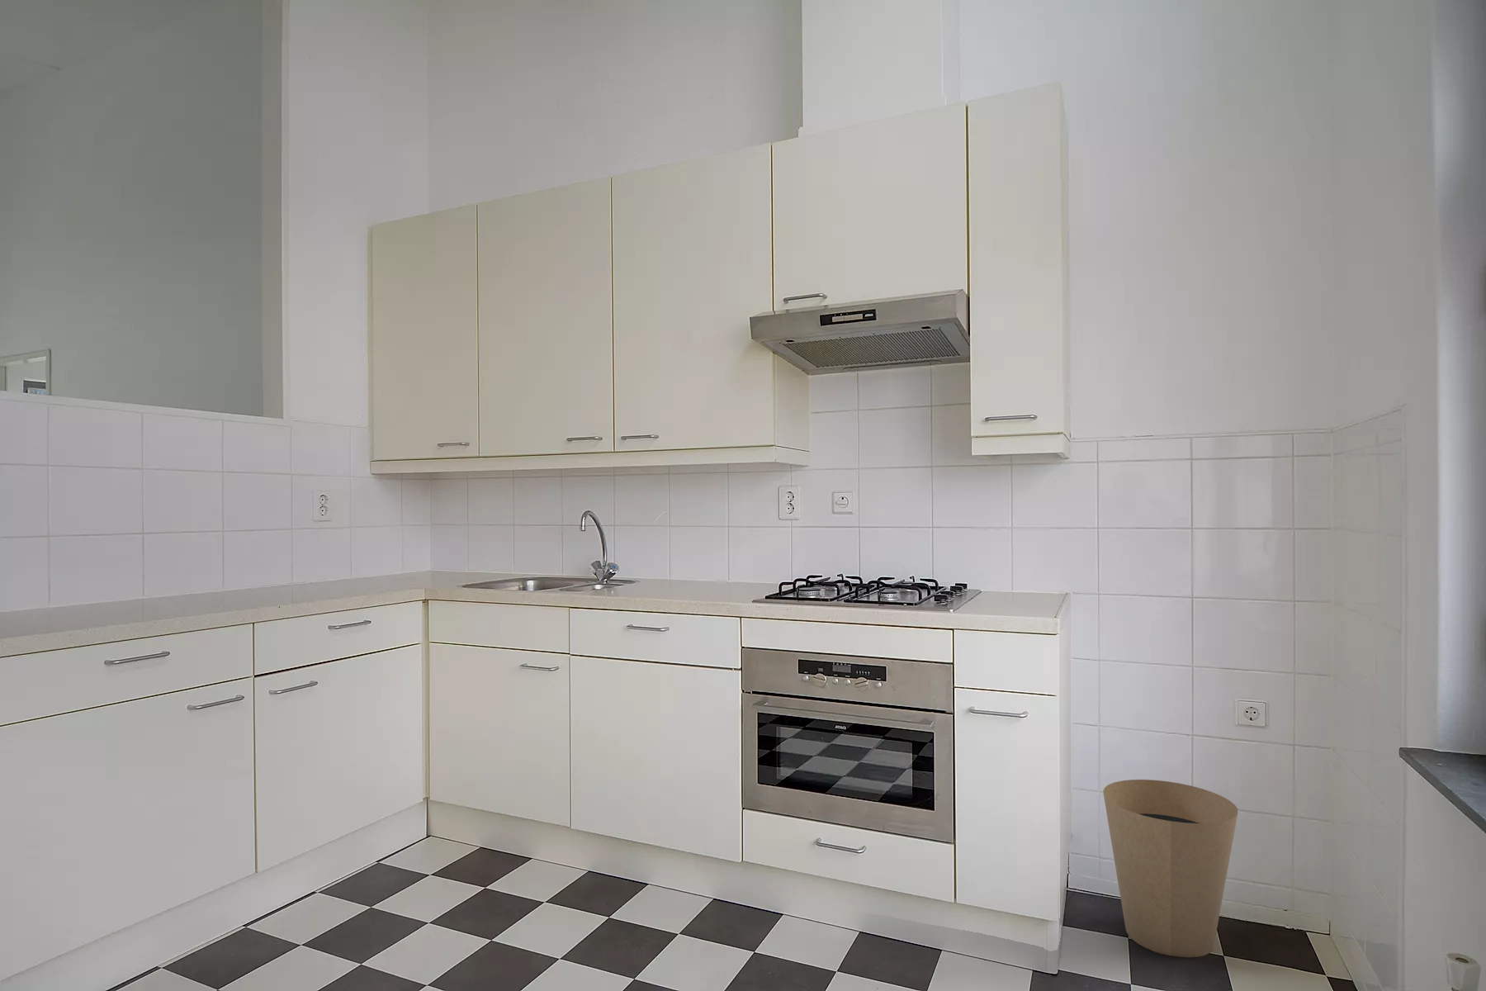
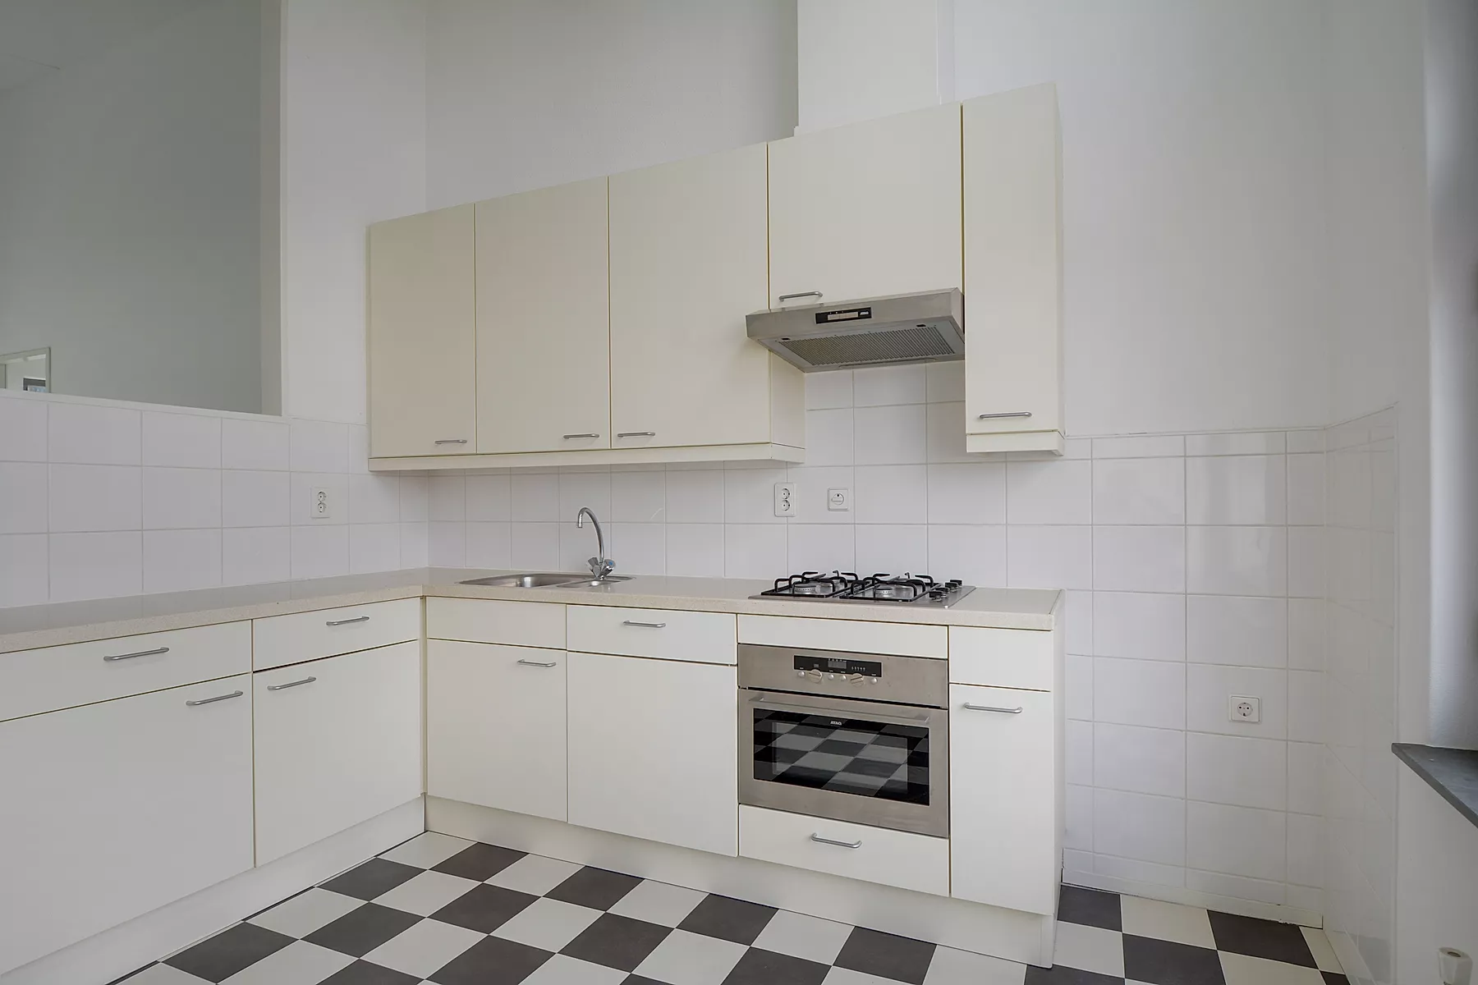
- trash can (1169, 868)
